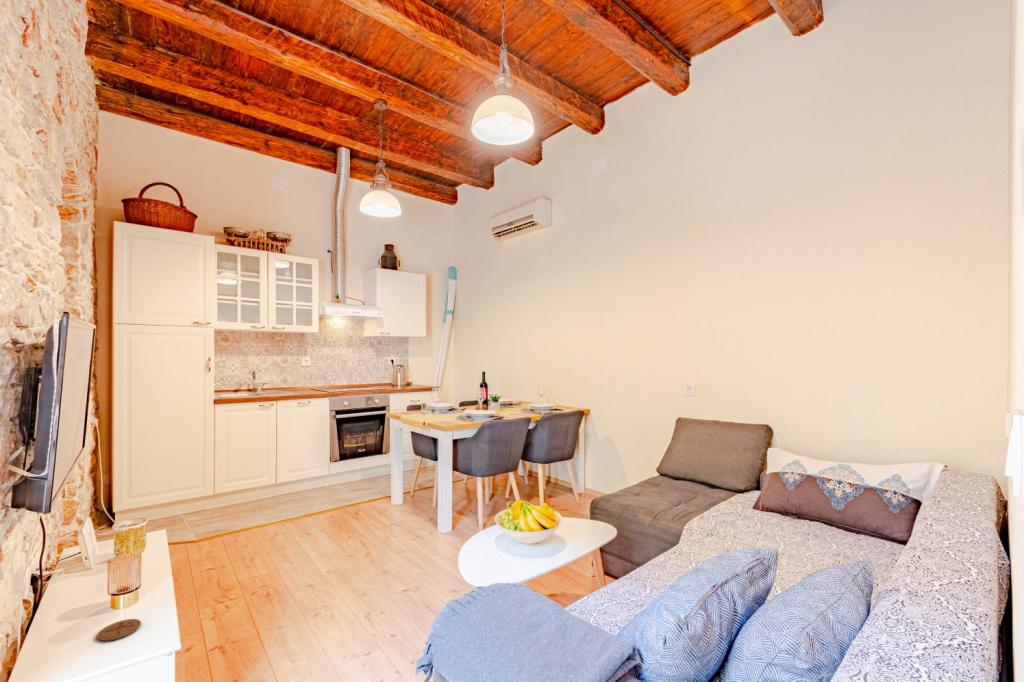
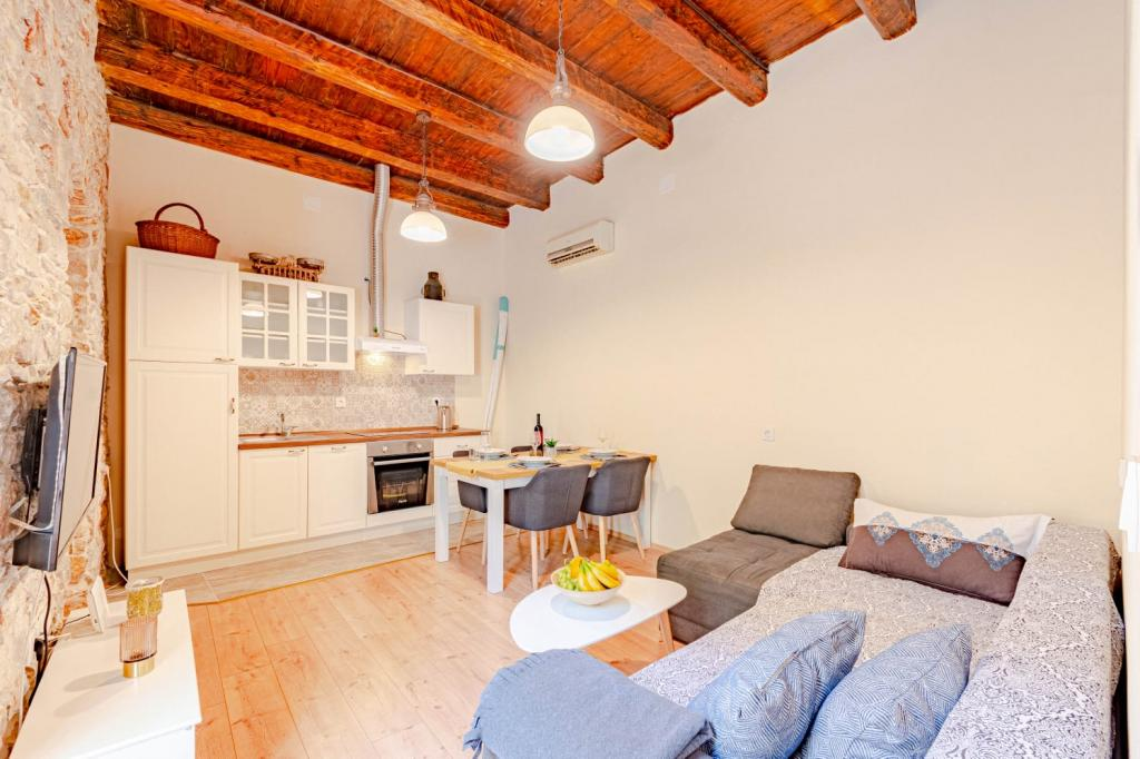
- coaster (119, 629)
